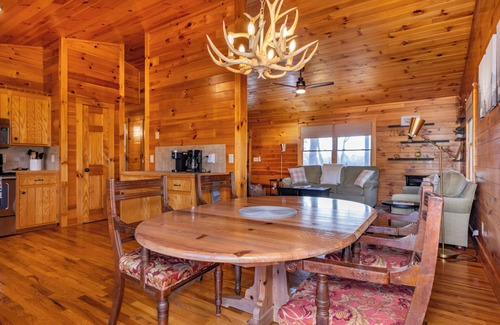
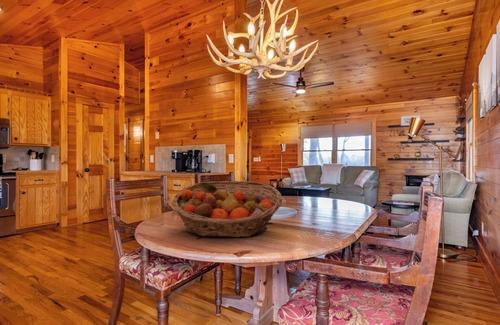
+ fruit basket (227, 206)
